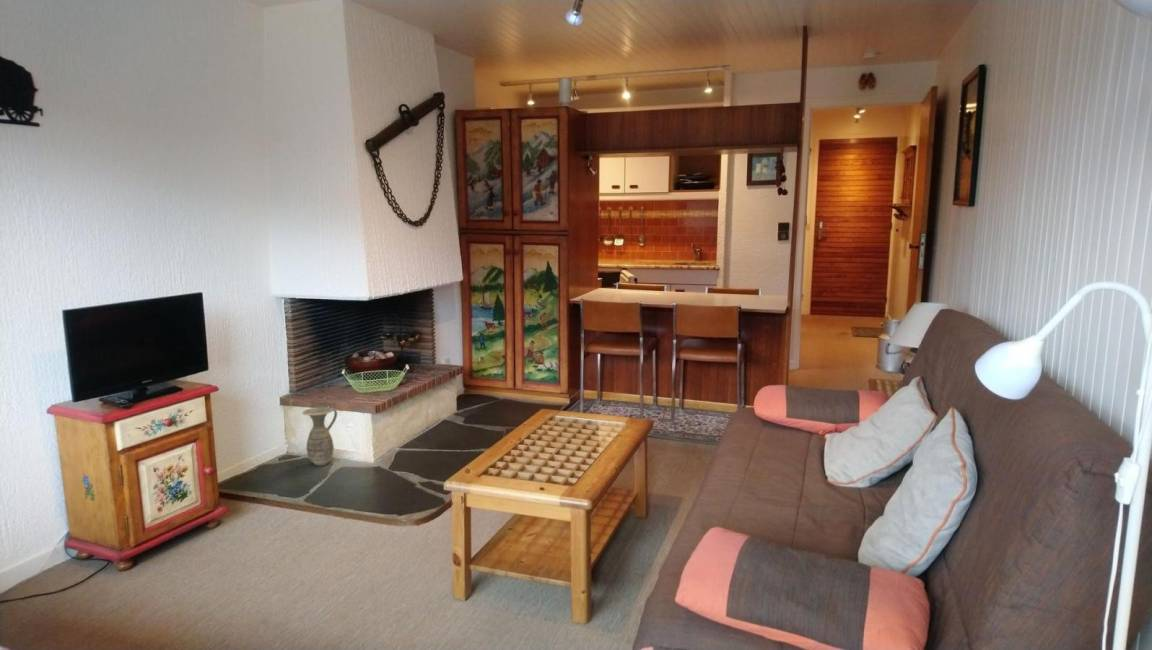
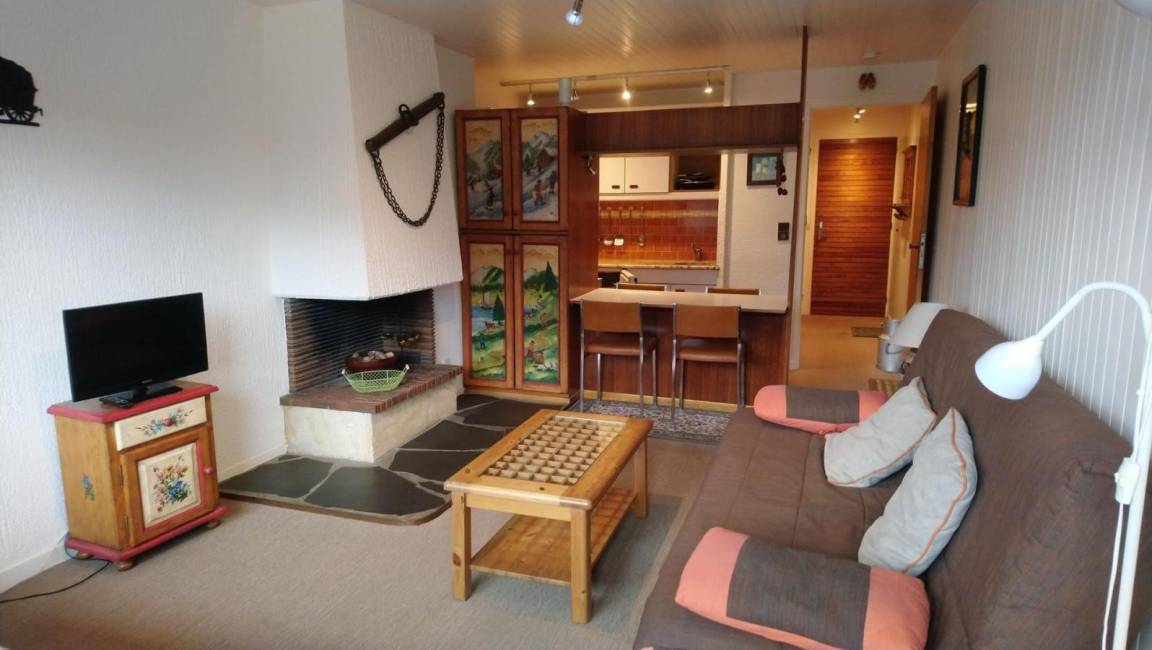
- ceramic jug (319, 436)
